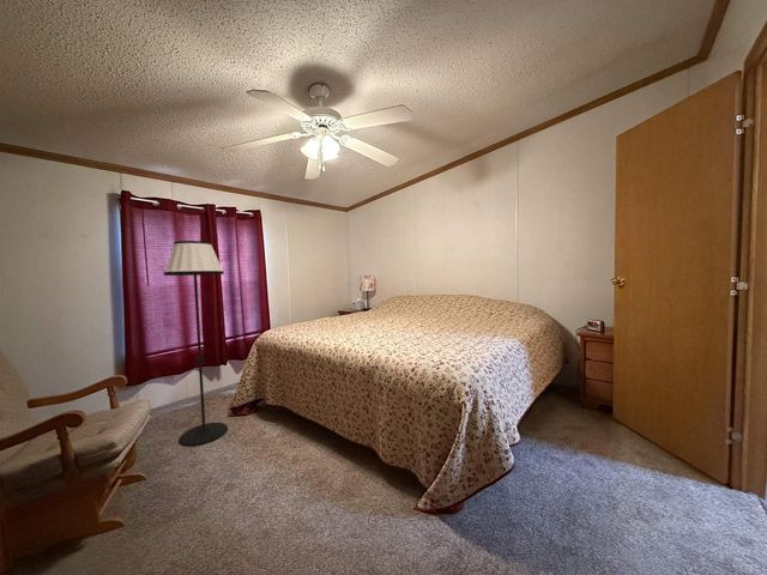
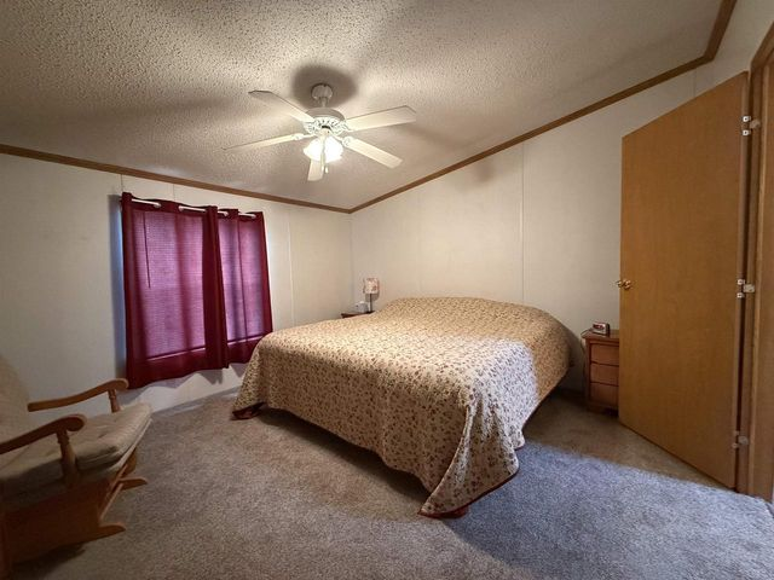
- floor lamp (198, 339)
